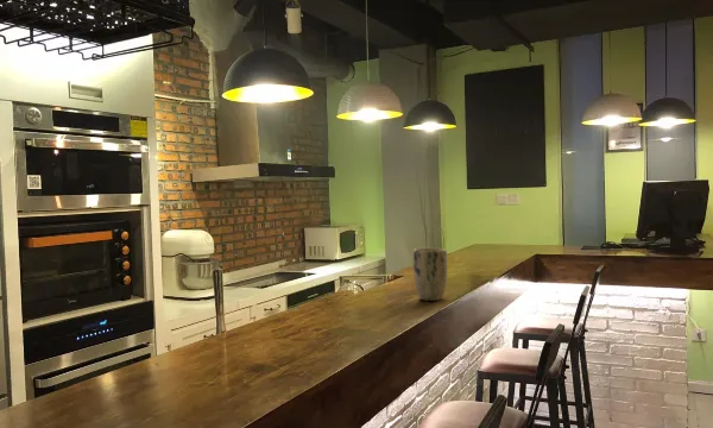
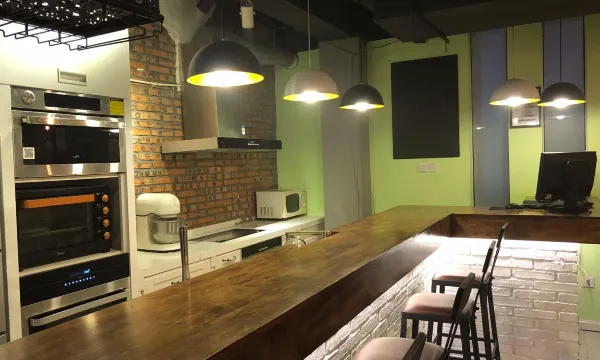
- plant pot (430, 273)
